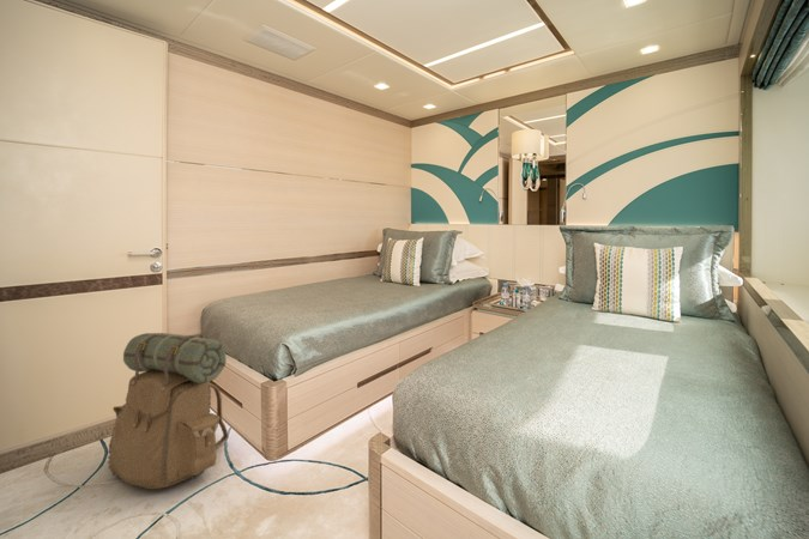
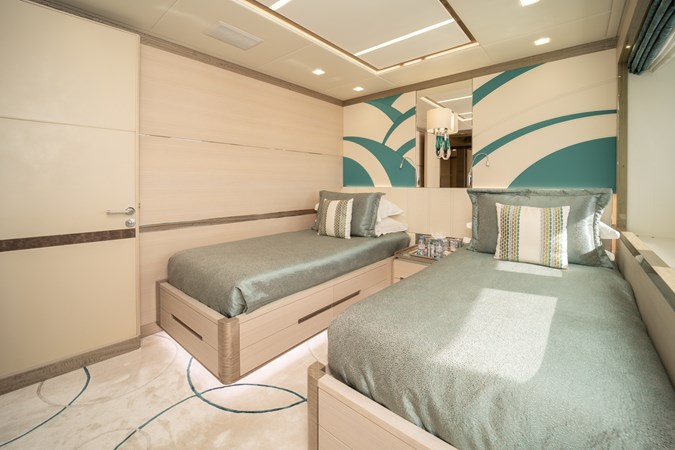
- backpack (175, 399)
